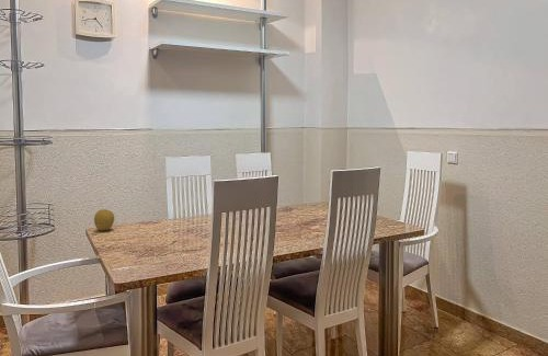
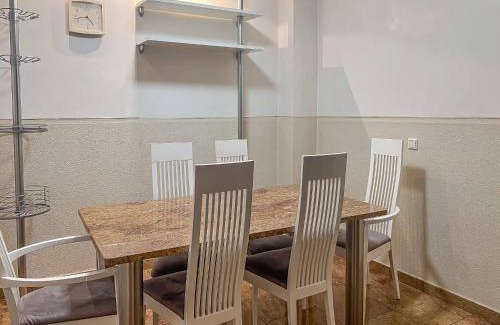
- fruit (104, 219)
